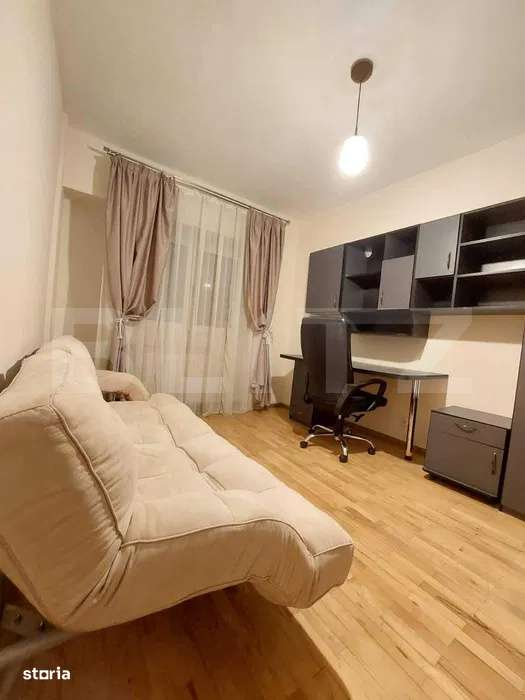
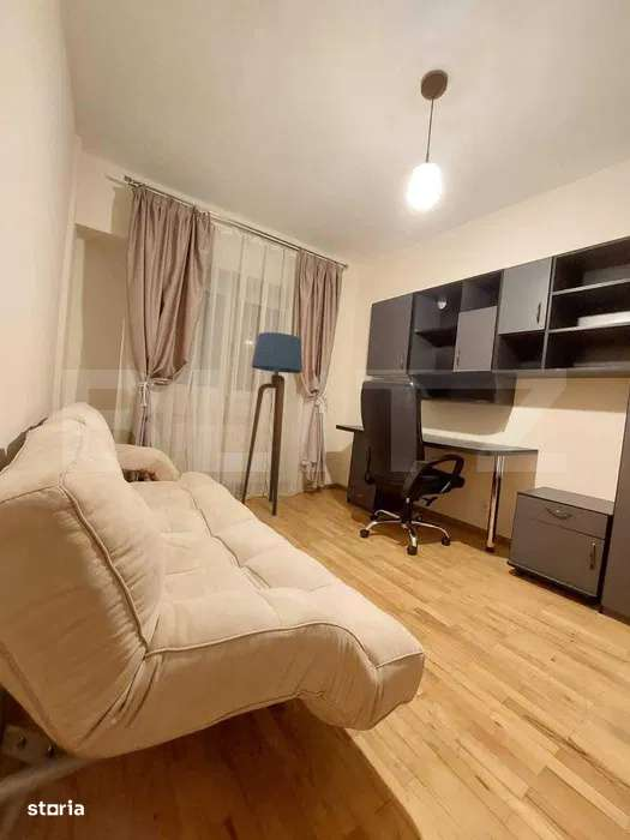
+ floor lamp (274, 424)
